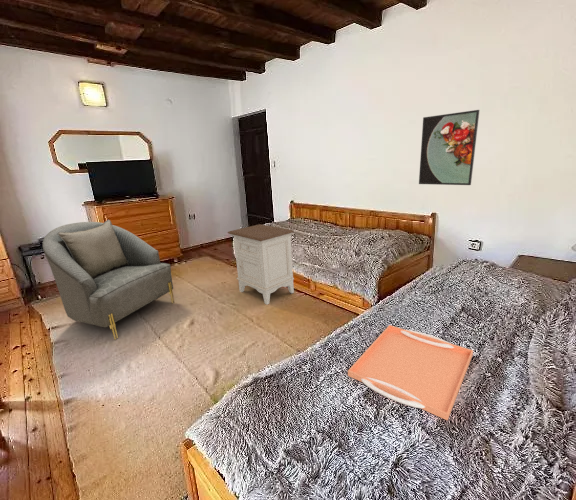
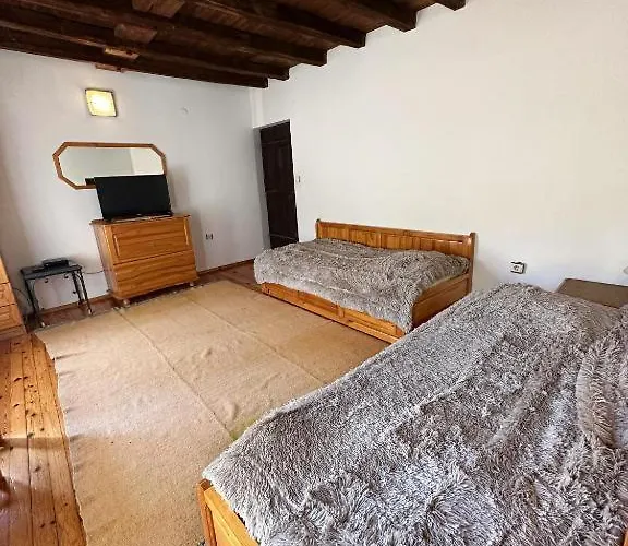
- nightstand (262, 262)
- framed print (446, 150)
- serving tray (412, 362)
- armchair (108, 271)
